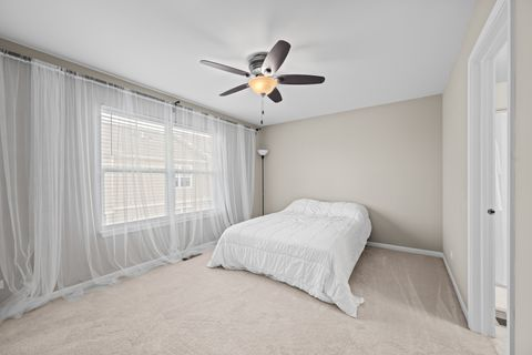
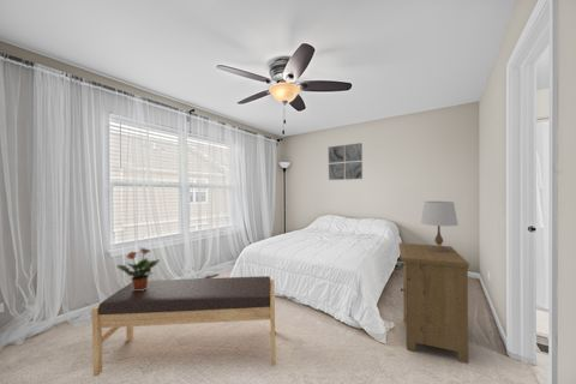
+ wall art (344, 161)
+ nightstand (428, 294)
+ bench (196, 318)
+ potted plant (138, 268)
+ table lamp (438, 226)
